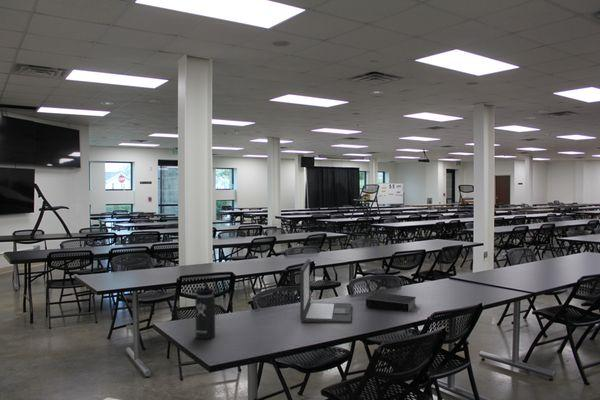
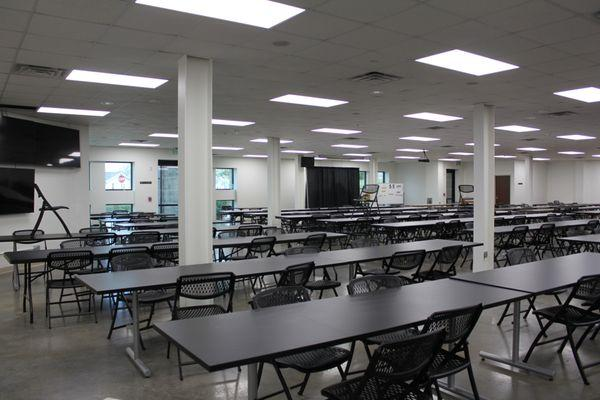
- book (395, 302)
- laptop (327, 303)
- thermos bottle (203, 308)
